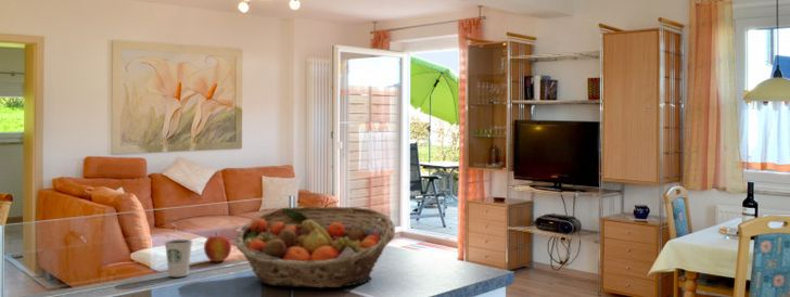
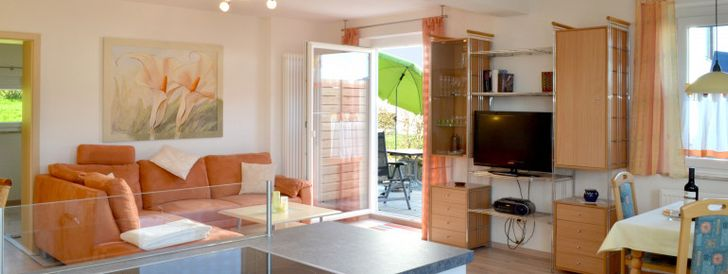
- dixie cup (178, 258)
- fruit basket (315, 244)
- apple (217, 246)
